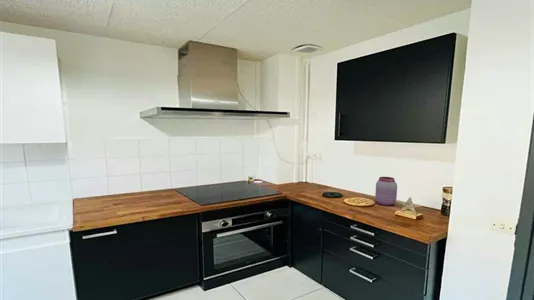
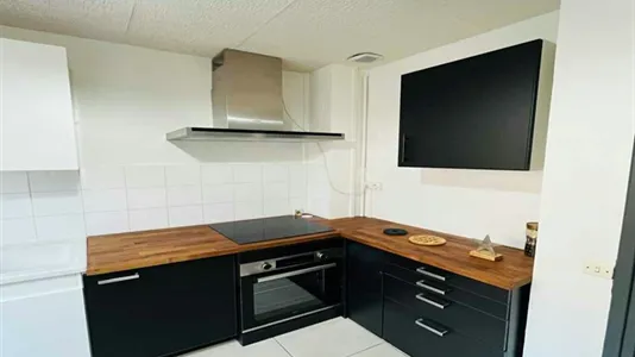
- jar (386, 190)
